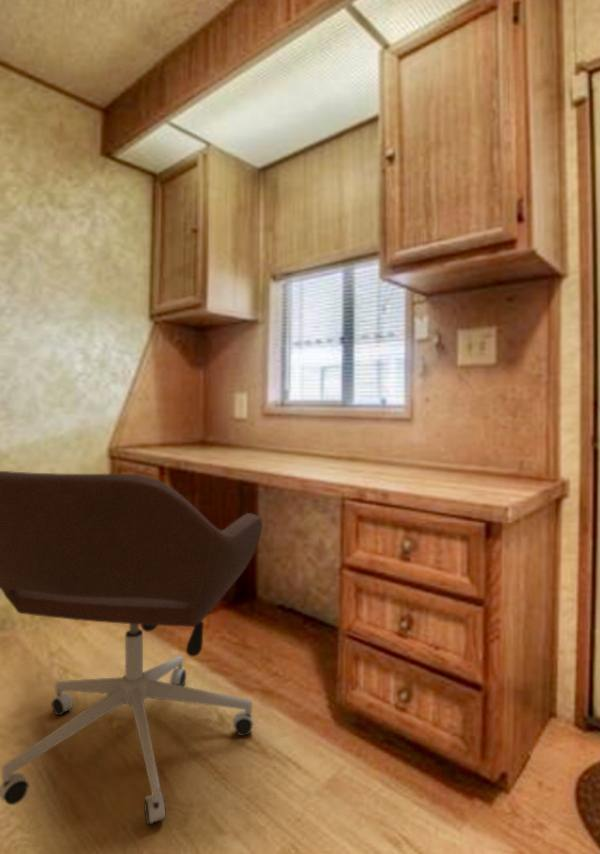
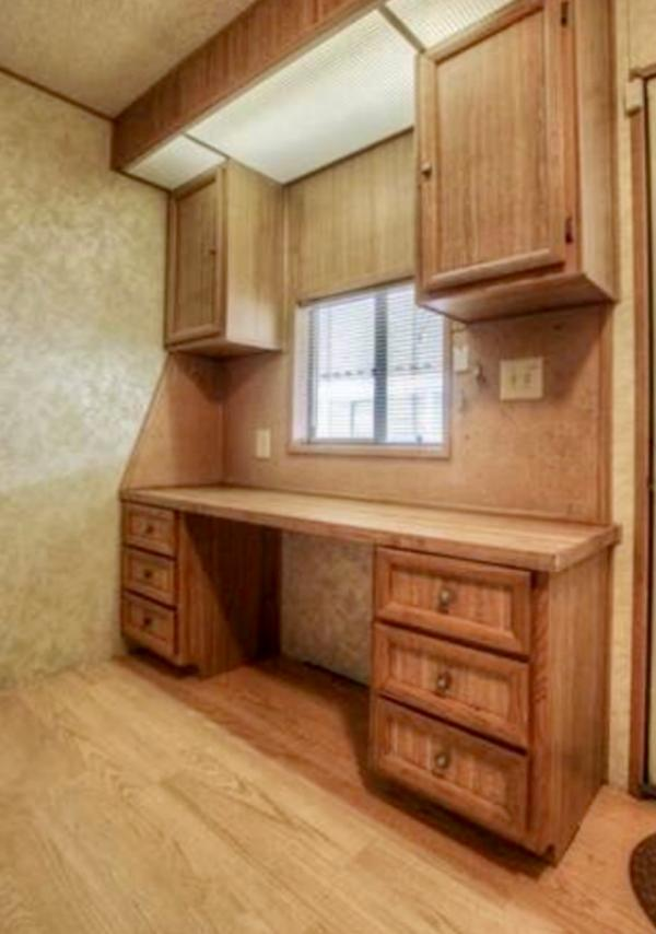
- office chair (133, 601)
